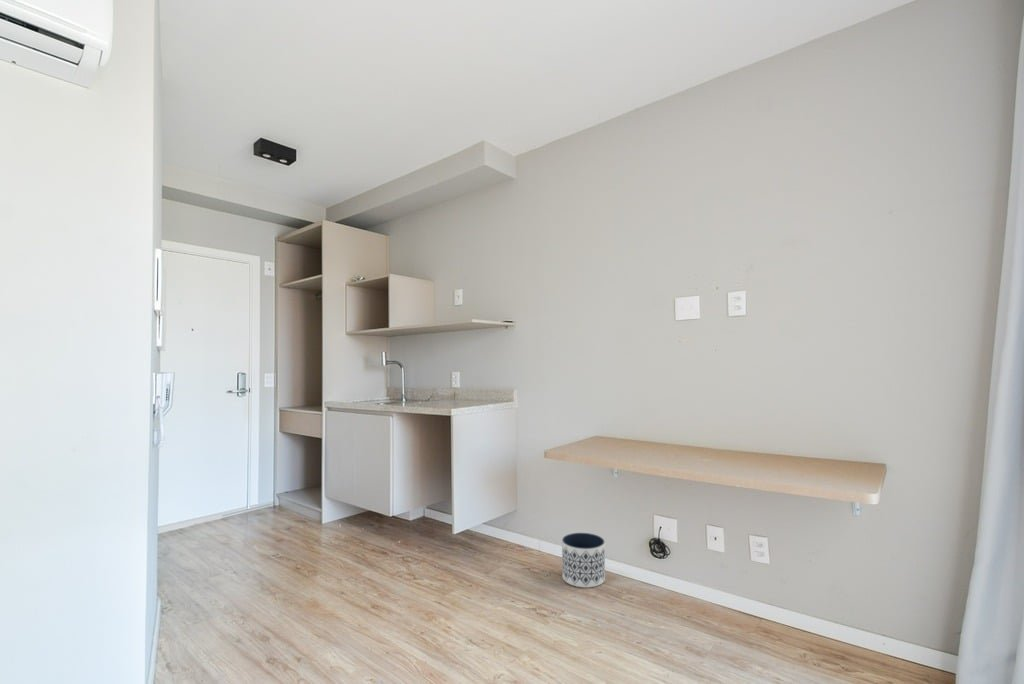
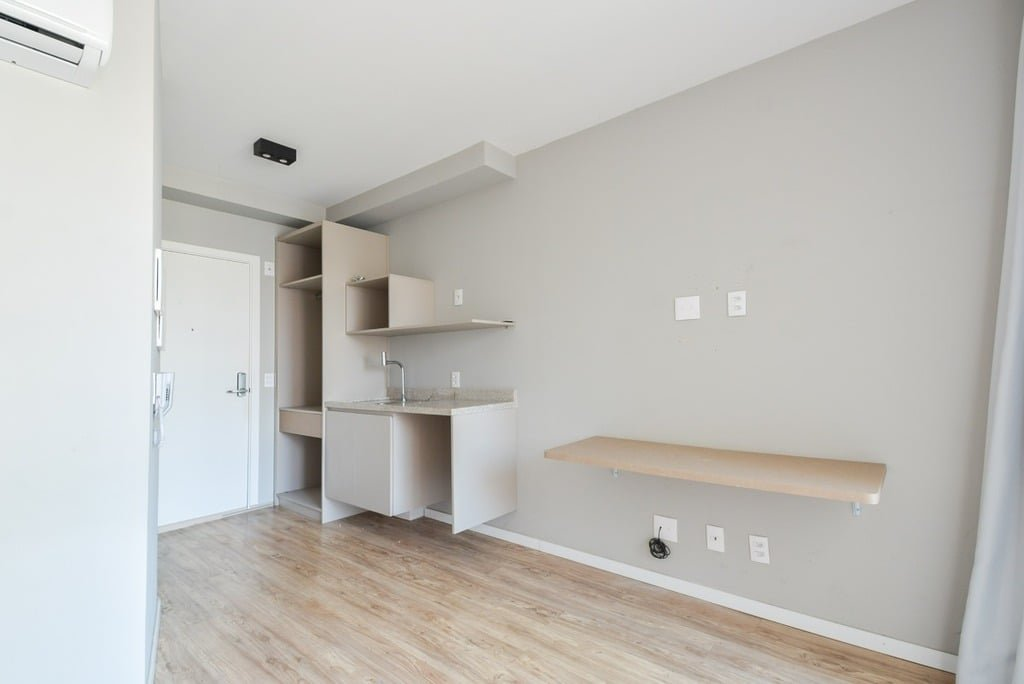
- planter (583, 559)
